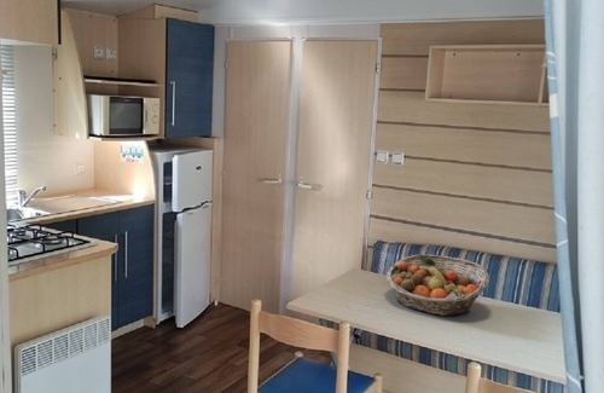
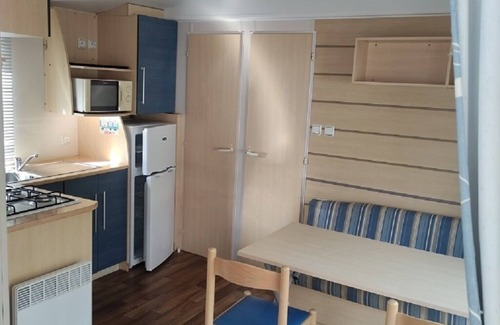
- fruit basket (435, 283)
